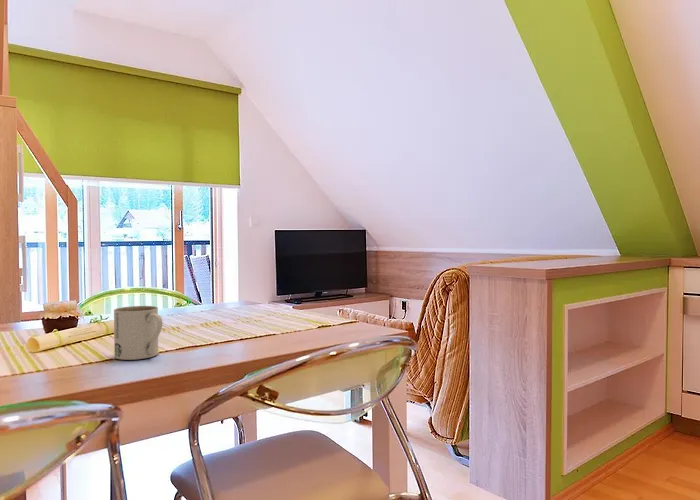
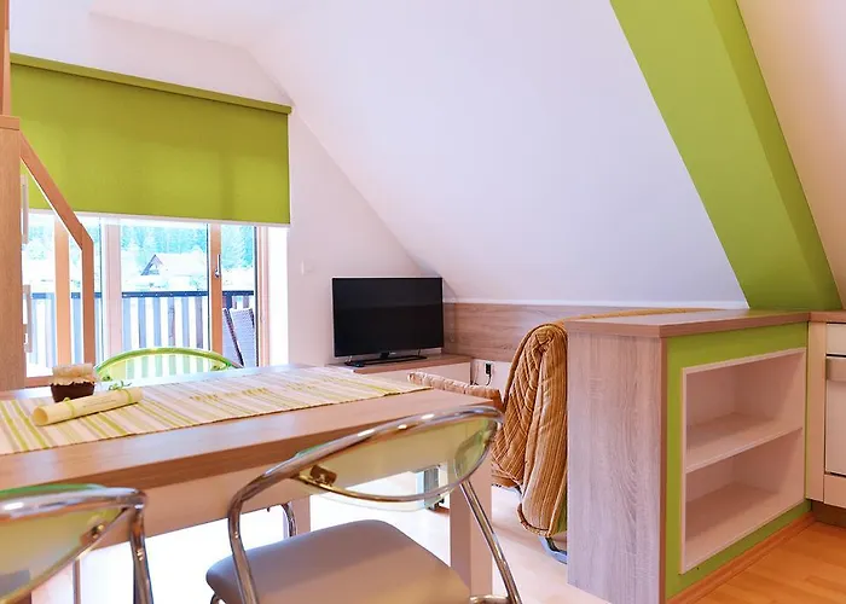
- mug (142, 332)
